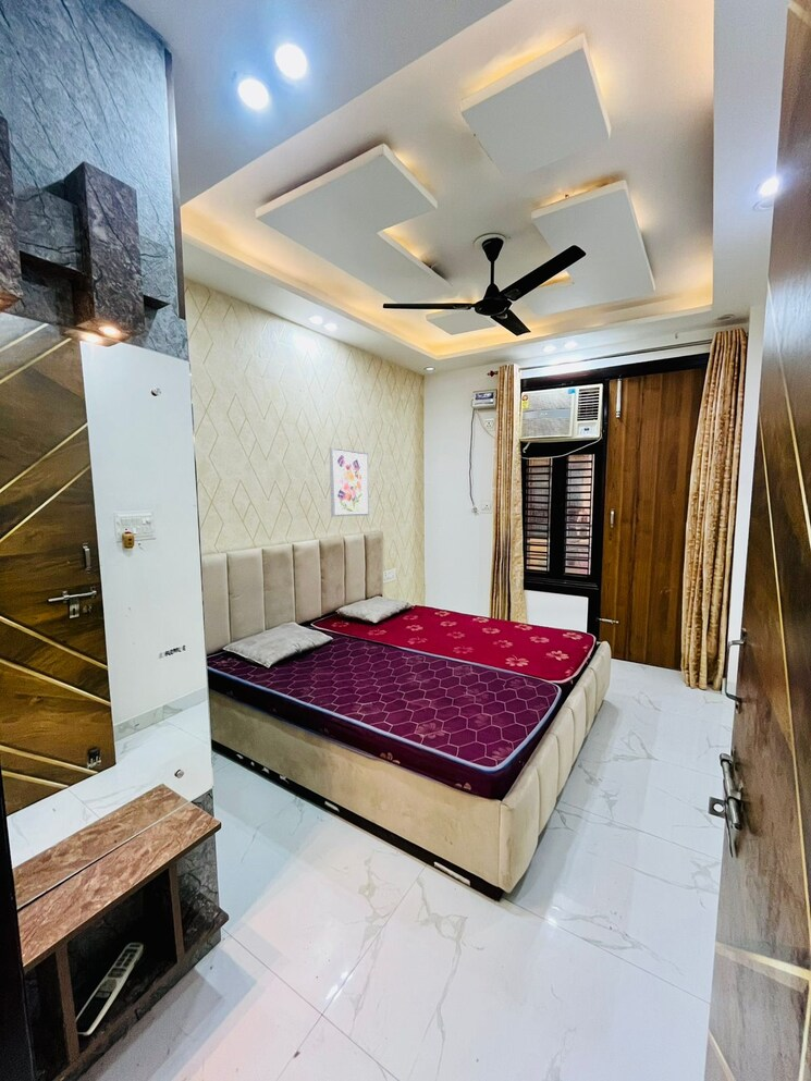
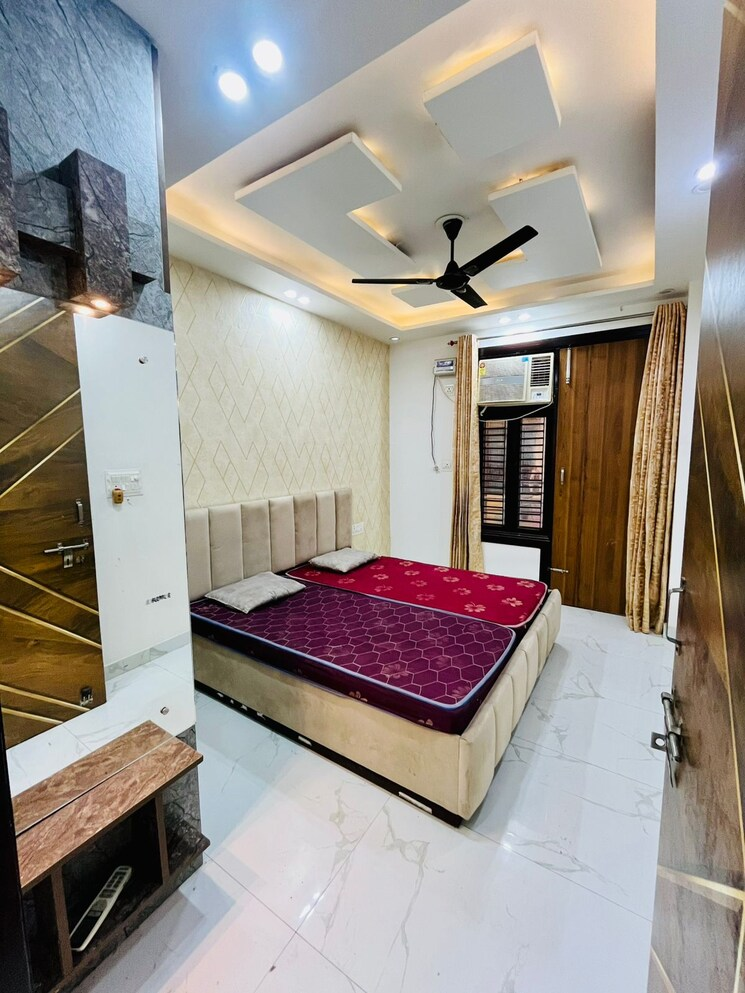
- wall art (349, 483)
